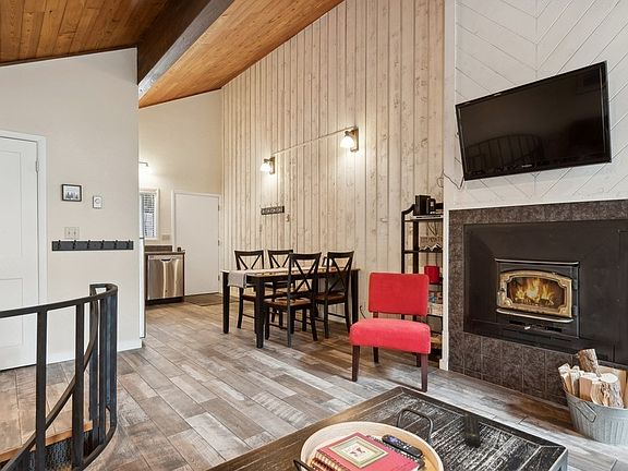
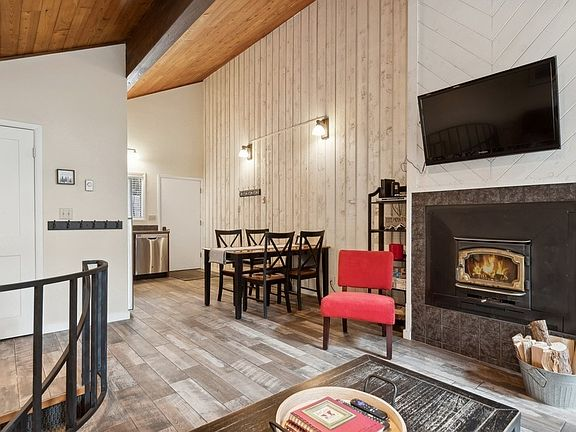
- remote control (471, 428)
